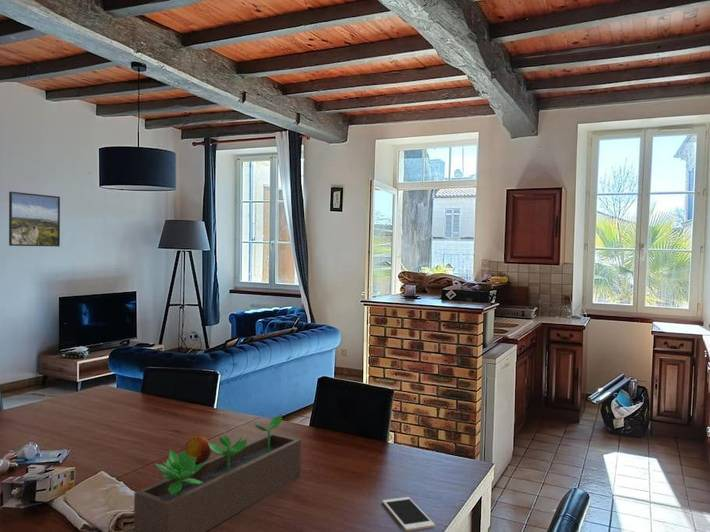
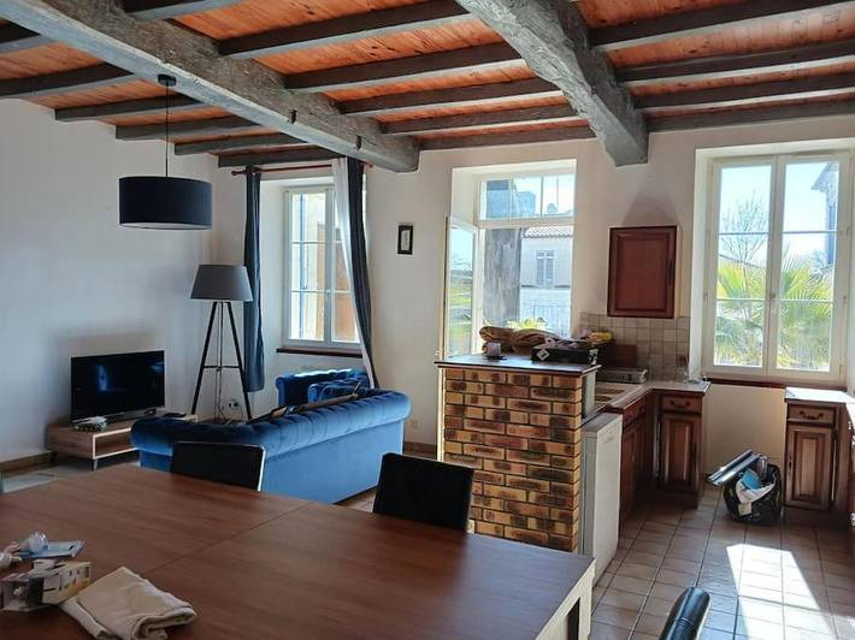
- fruit (198, 448)
- succulent planter (228, 468)
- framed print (35, 220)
- cell phone (407, 513)
